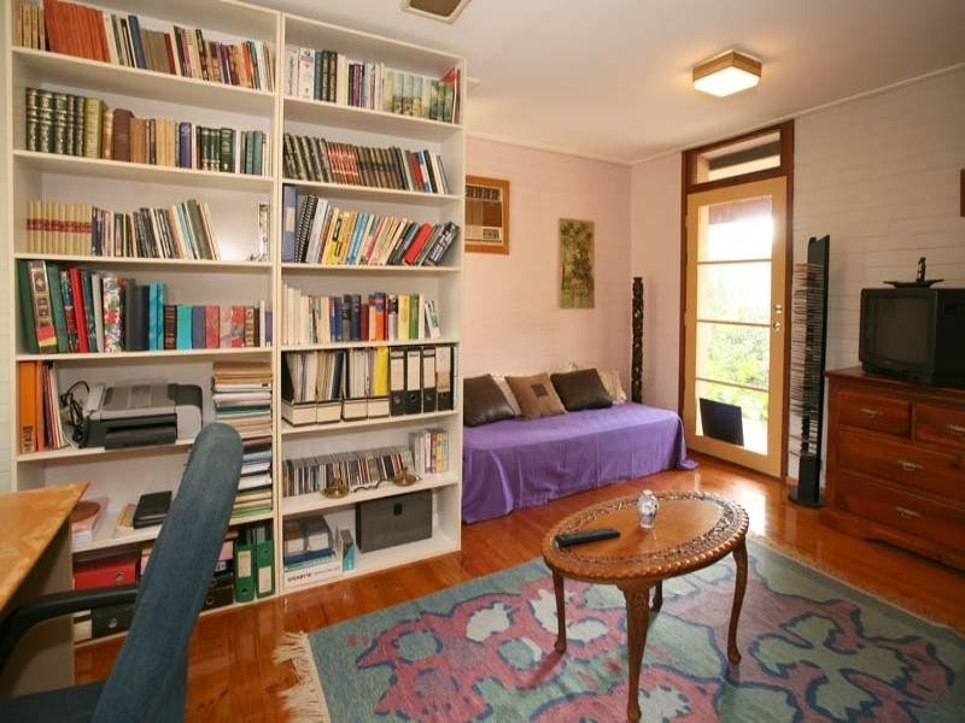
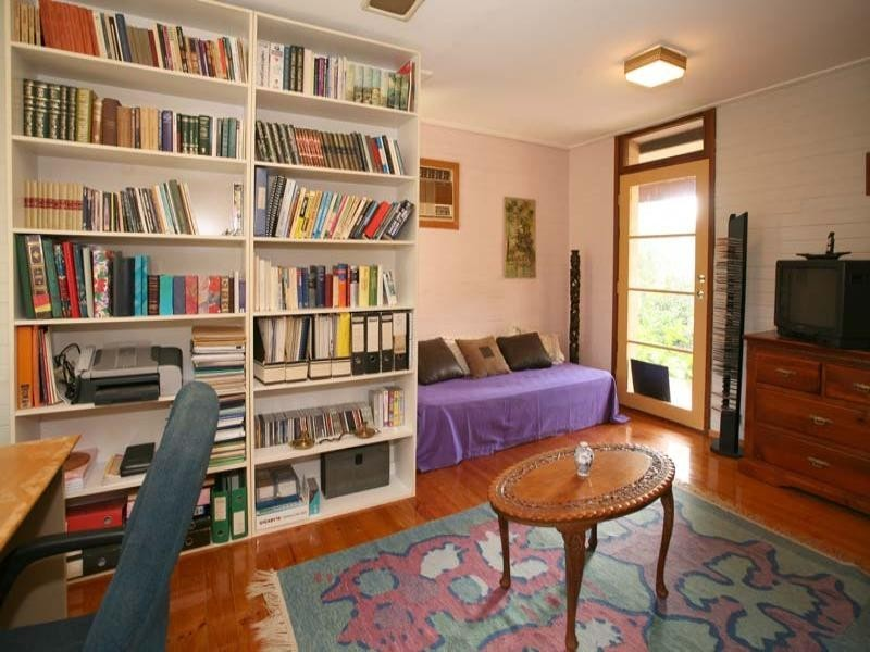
- remote control (587, 536)
